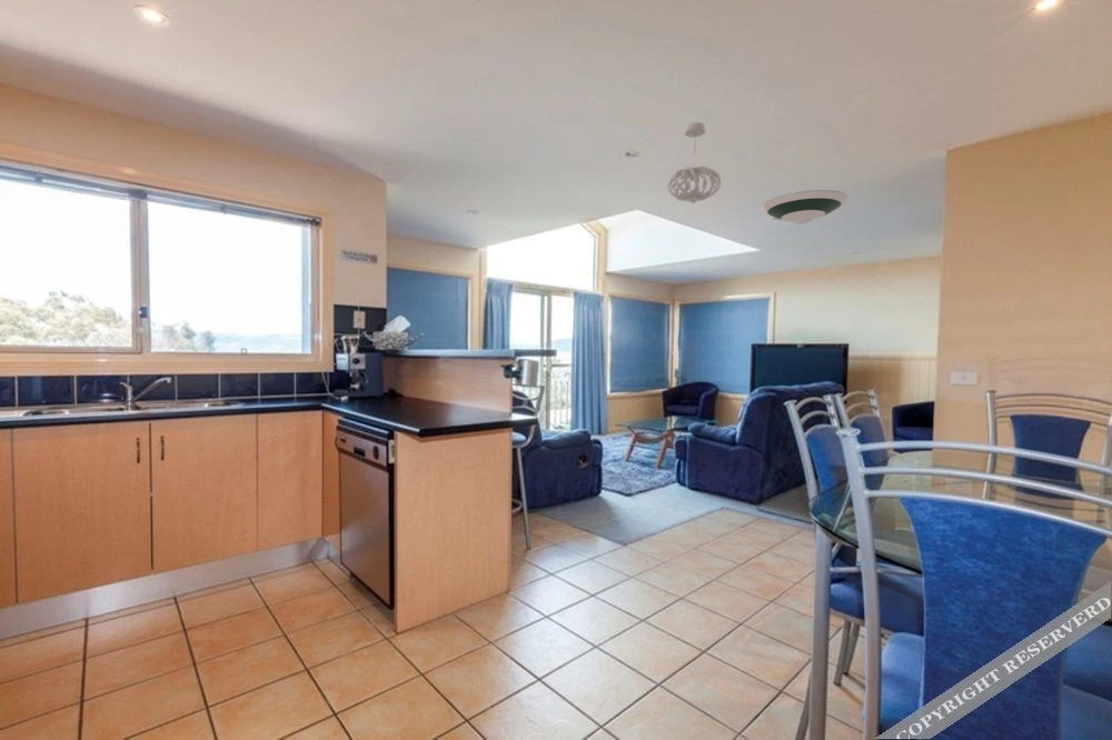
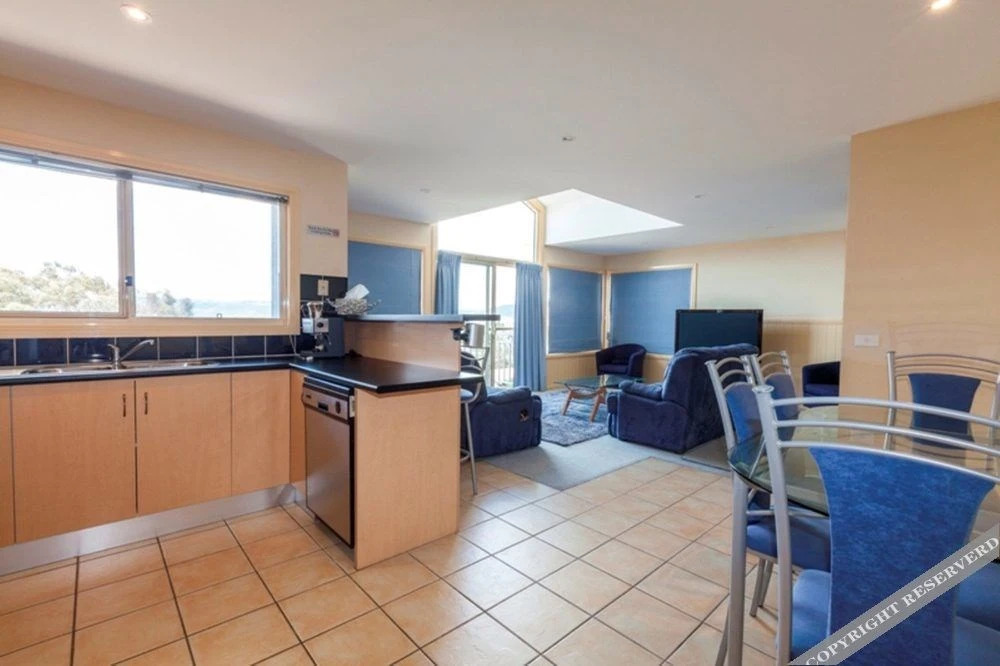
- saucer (803, 212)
- pendant light (694, 164)
